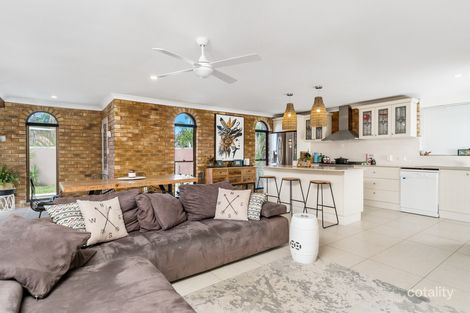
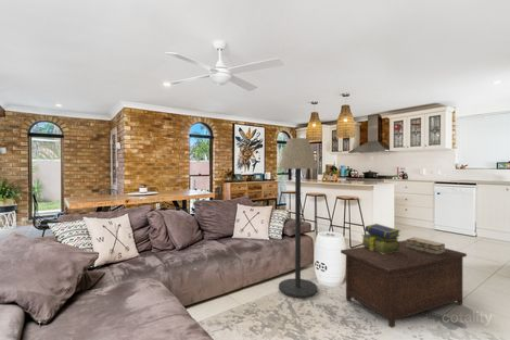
+ decorative box (424, 244)
+ floor lamp (297, 213)
+ cabinet (401, 276)
+ stack of books (381, 237)
